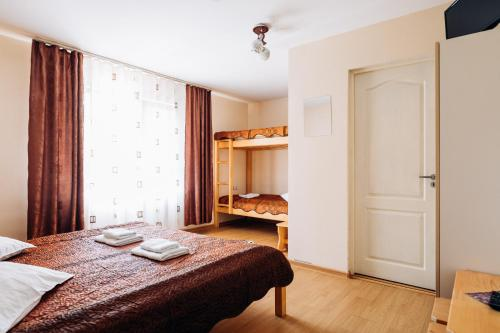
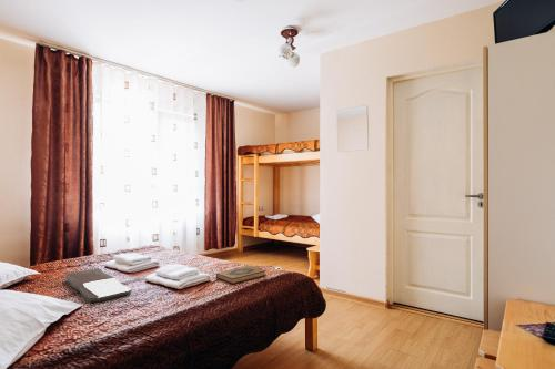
+ hardback book (241, 274)
+ serving tray (95, 283)
